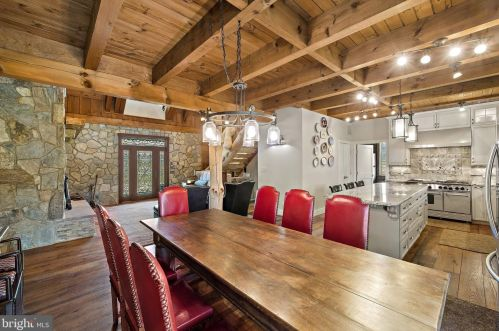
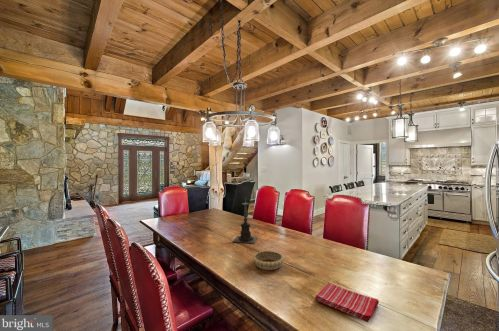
+ candle holder (245, 218)
+ decorative bowl (268, 259)
+ dish towel (346, 299)
